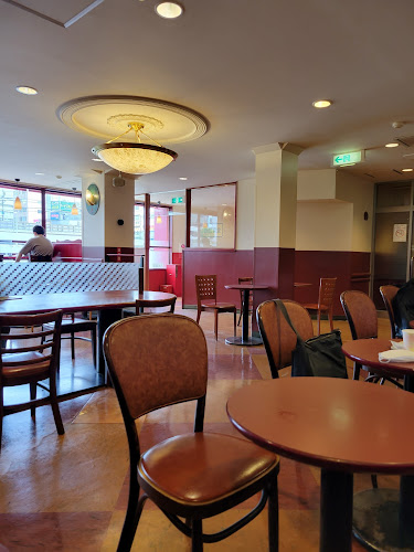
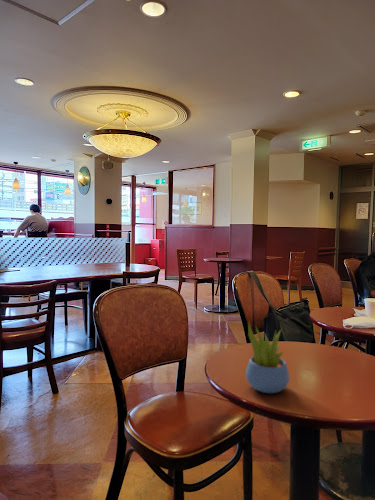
+ succulent plant (266, 355)
